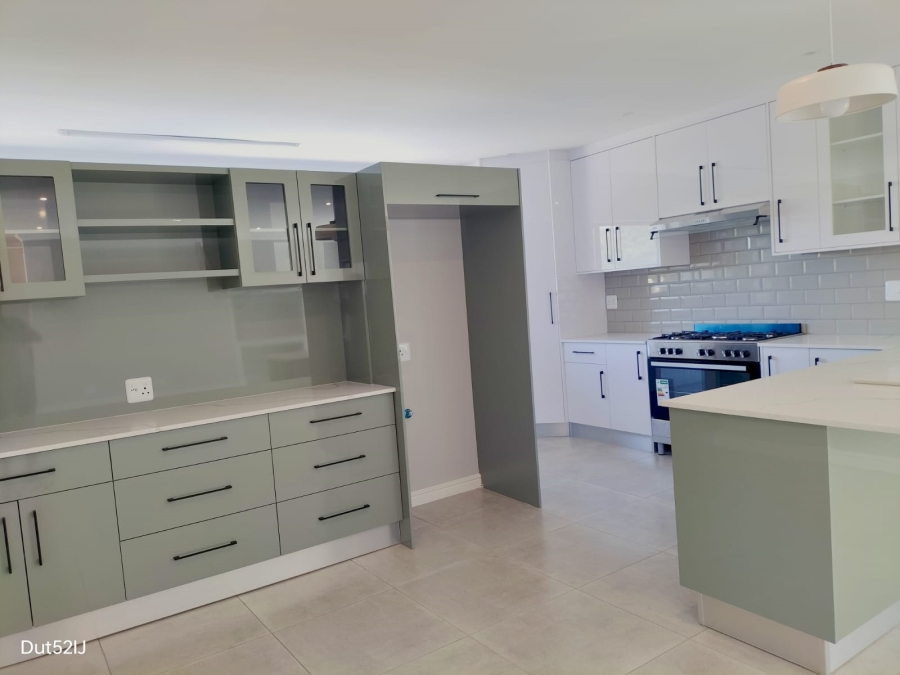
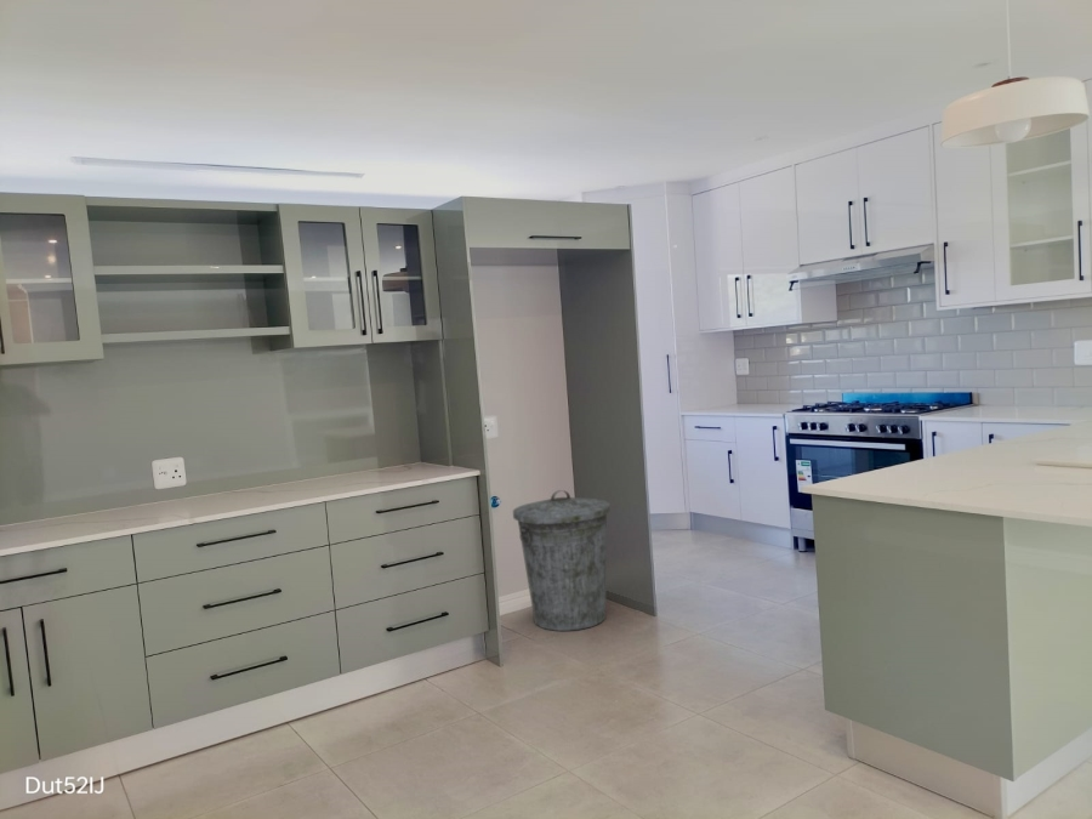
+ trash can (564, 554)
